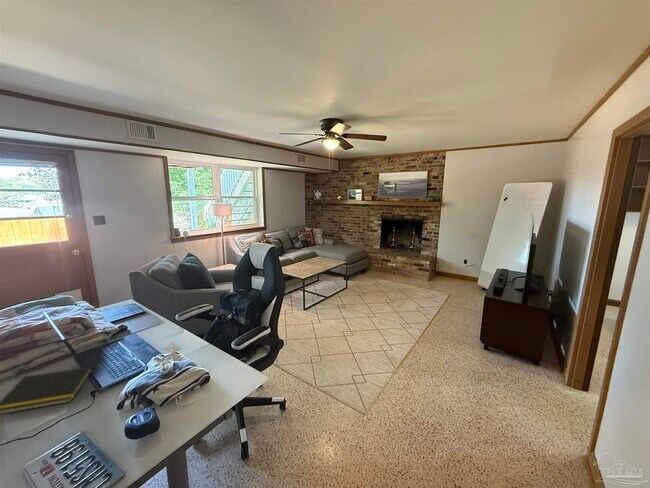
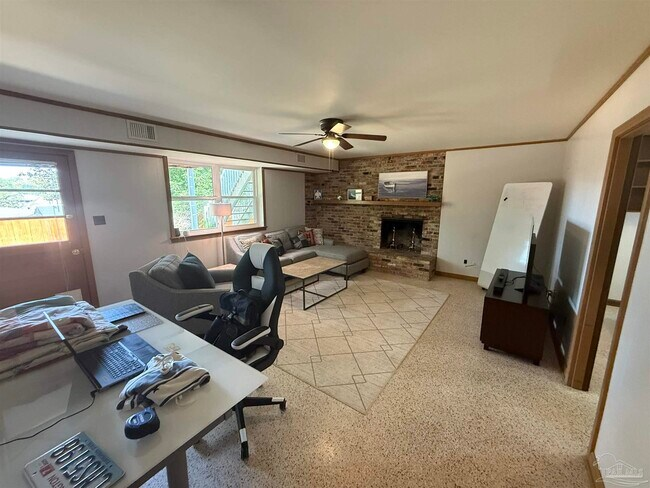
- notepad (46, 388)
